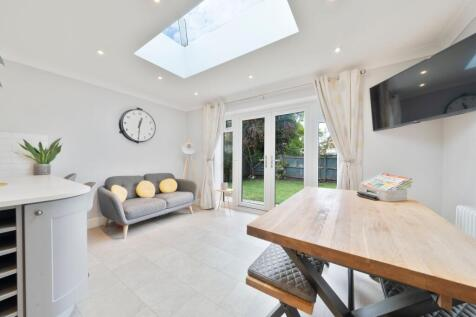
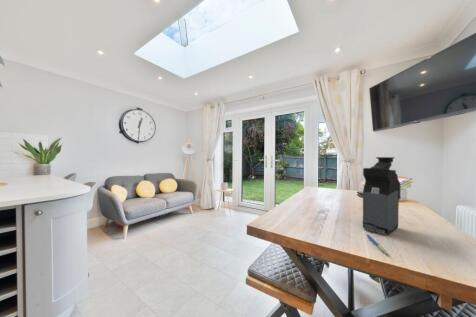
+ coffee maker (381, 192)
+ pen (376, 243)
